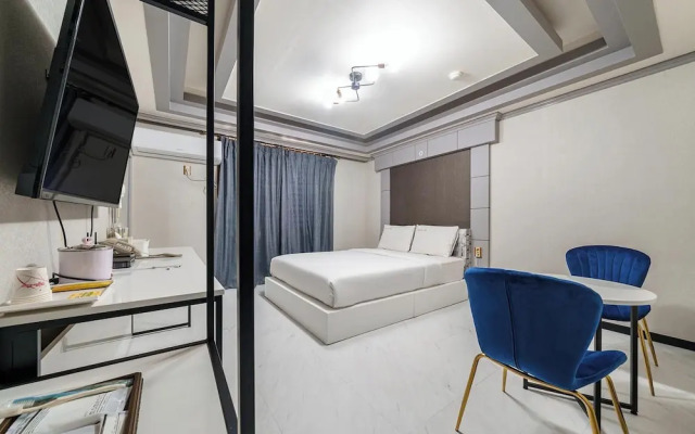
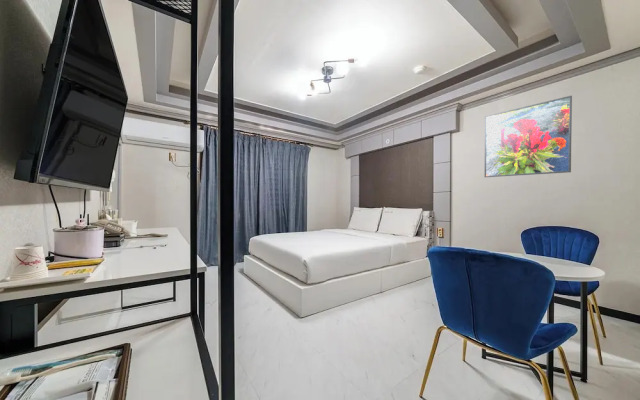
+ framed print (523, 141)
